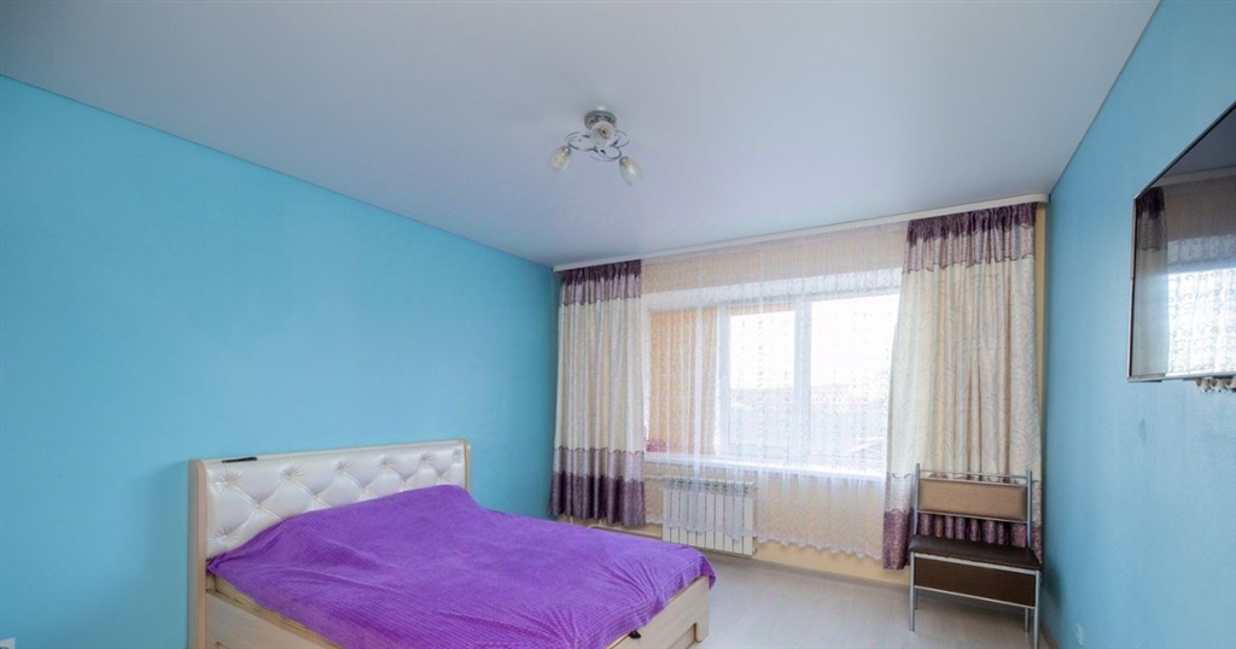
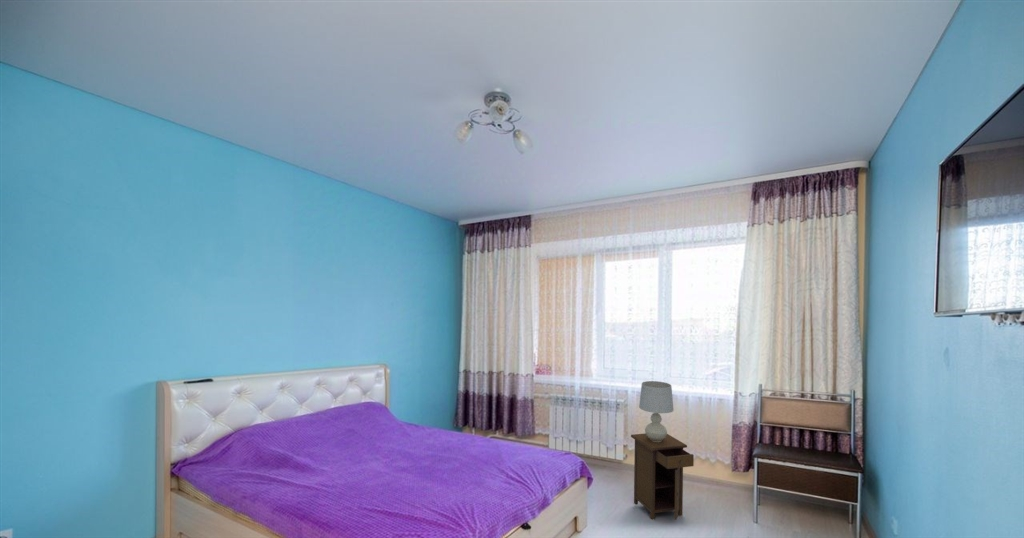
+ nightstand (662, 478)
+ table lamp (656, 411)
